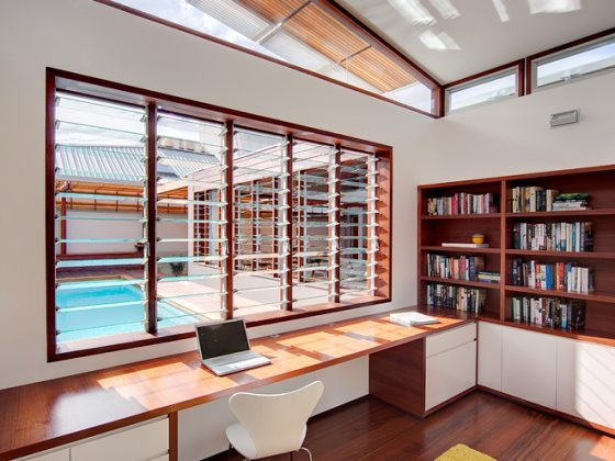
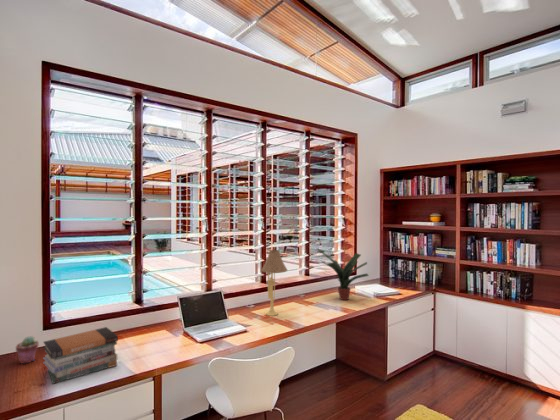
+ book stack (81, 353)
+ potted succulent (27, 348)
+ table lamp (274, 280)
+ potted plant (341, 273)
